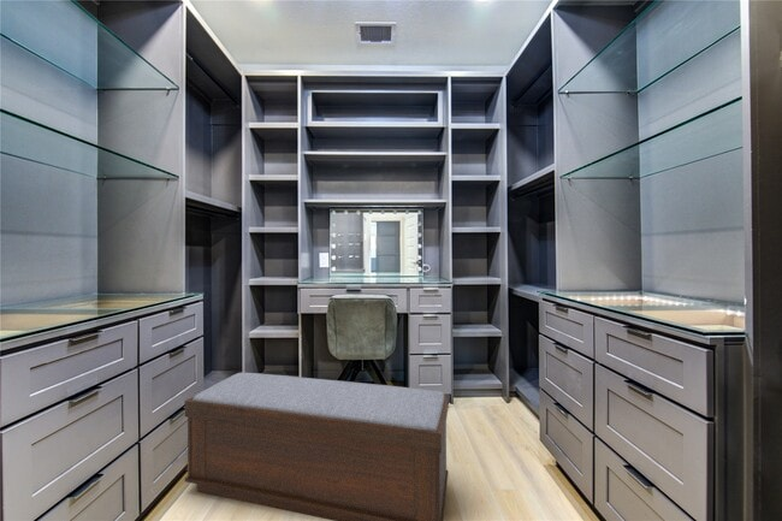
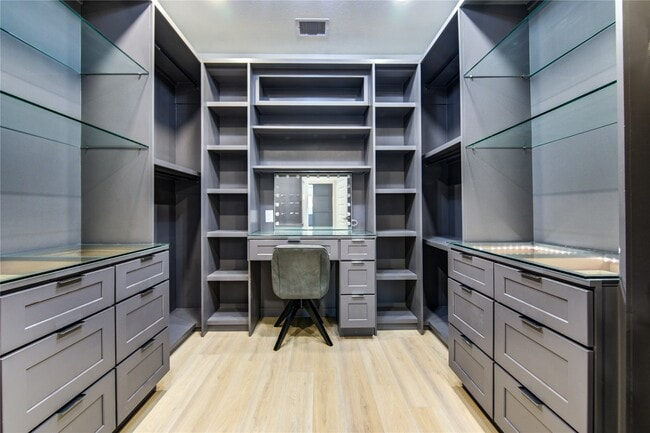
- bench (319, 438)
